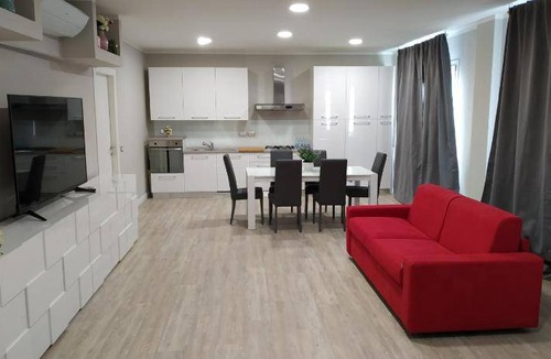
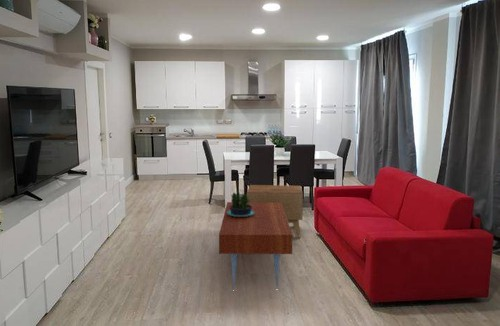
+ potted plant (241, 203)
+ coffee table (254, 239)
+ side table (282, 206)
